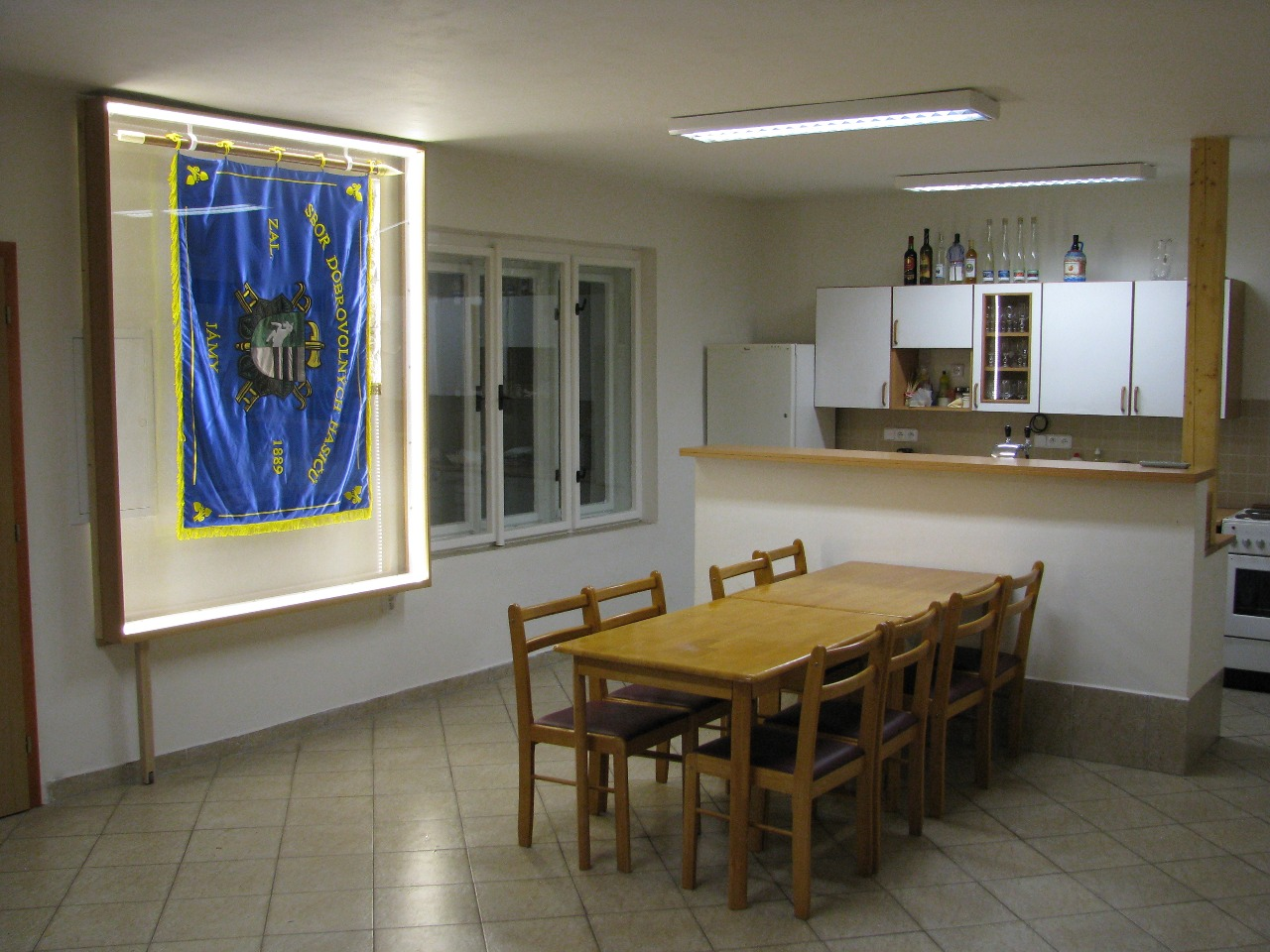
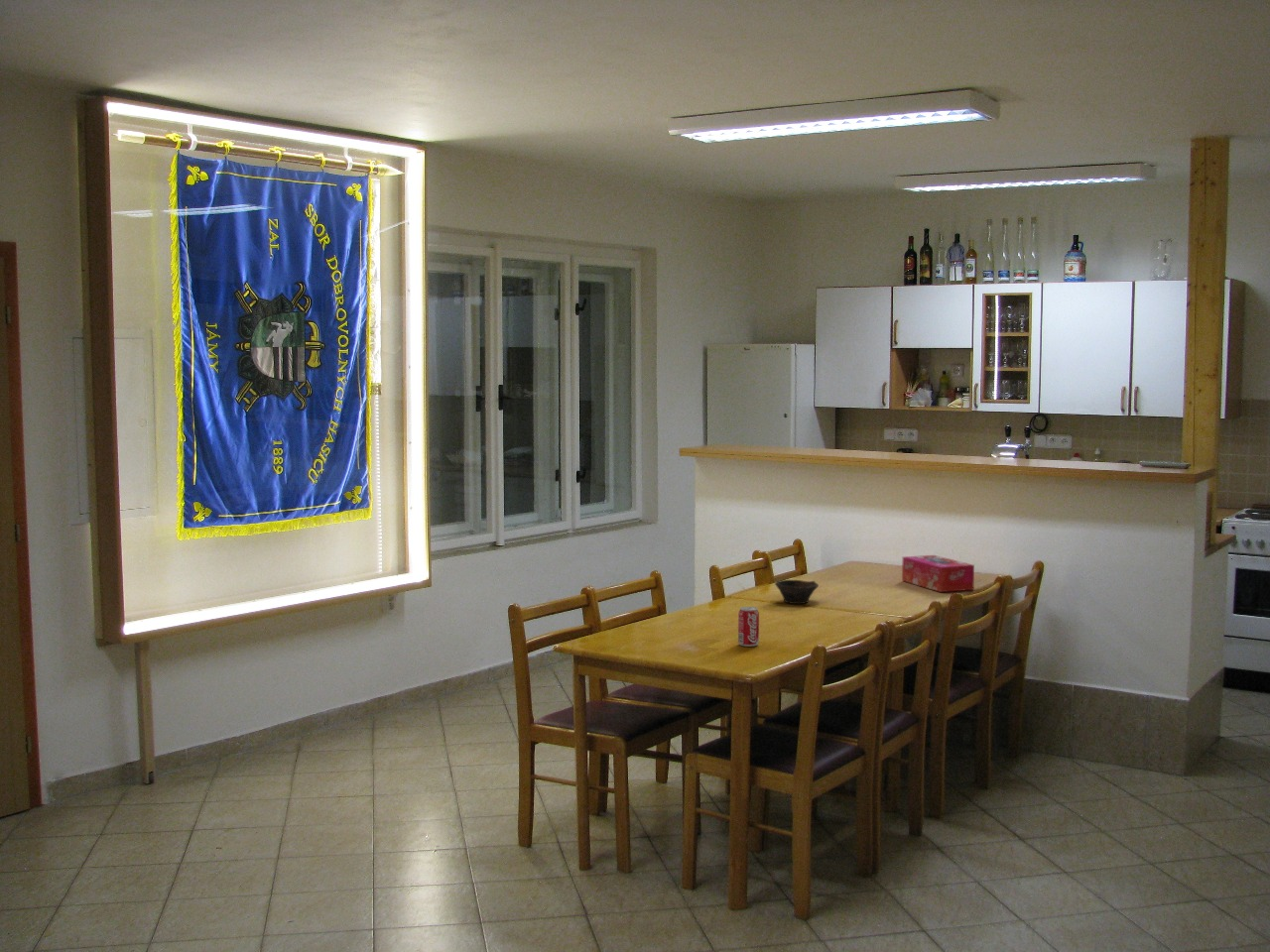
+ bowl (796, 591)
+ beverage can (748, 626)
+ tissue box (937, 572)
